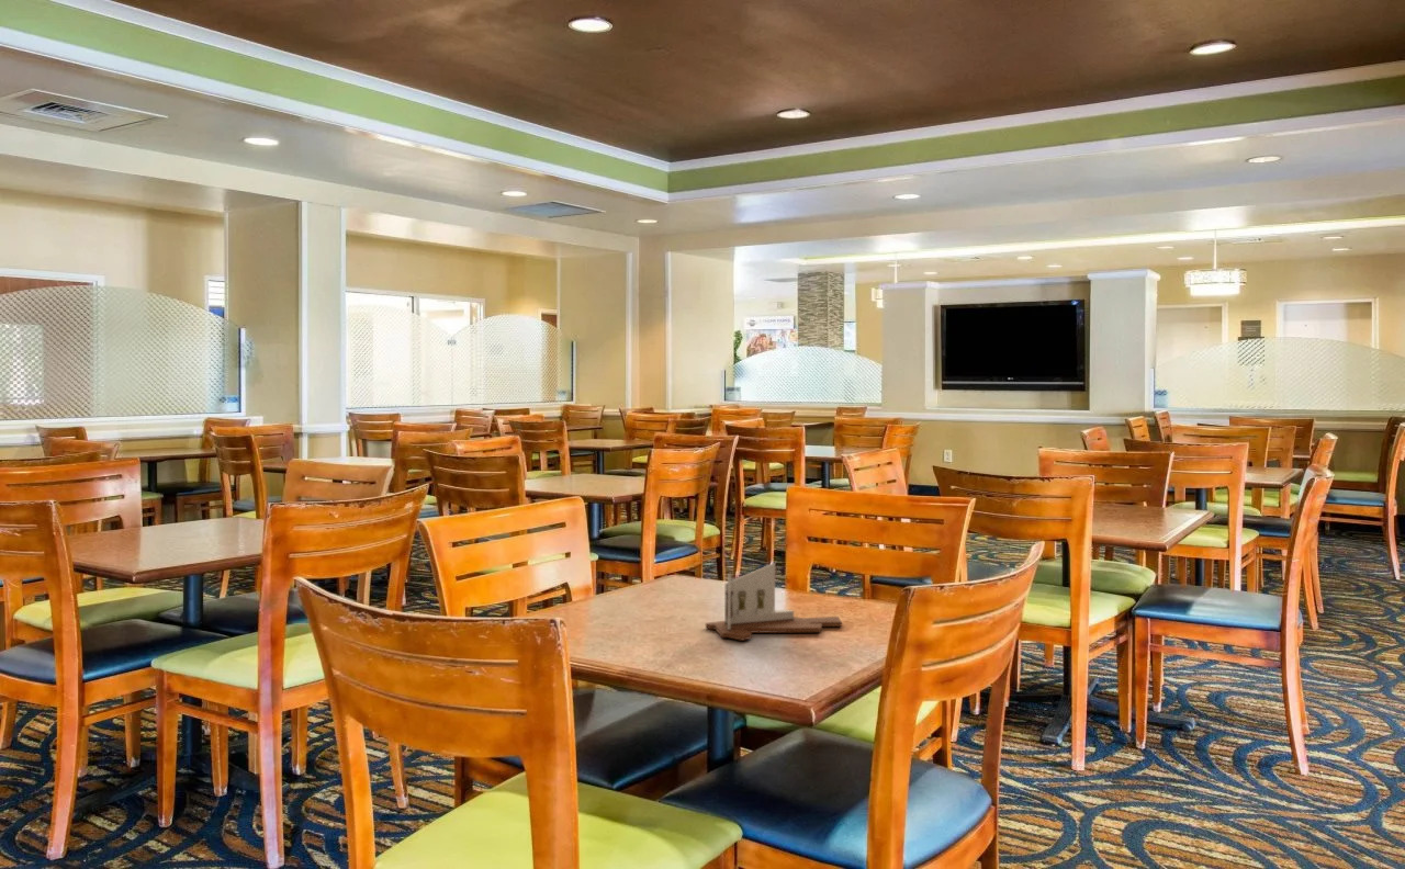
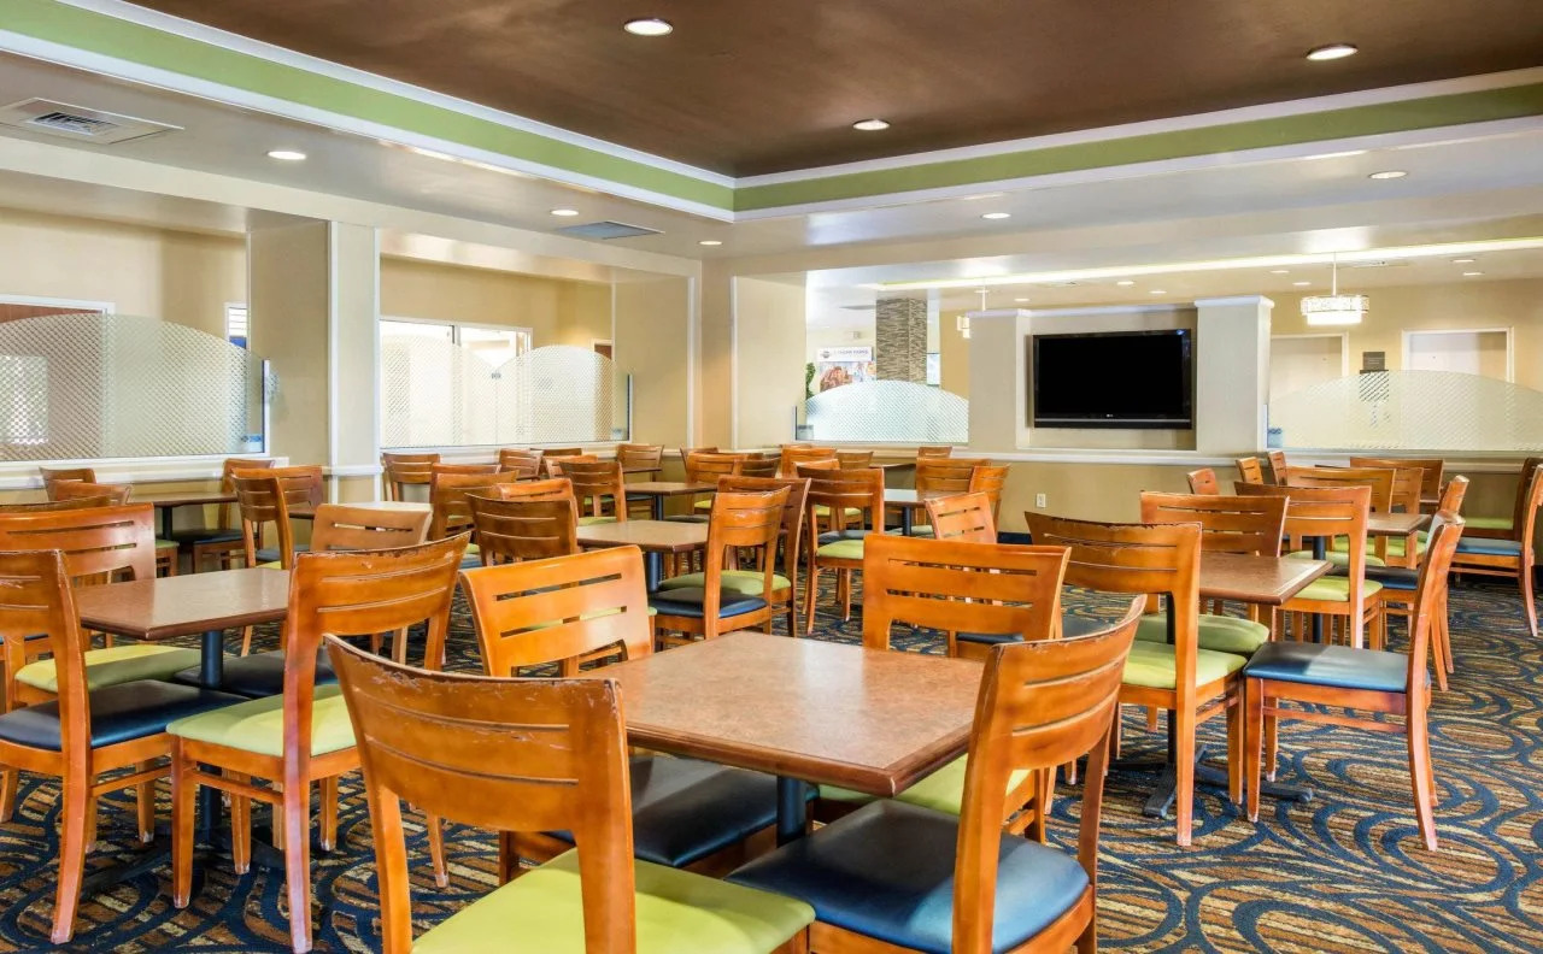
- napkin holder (774, 597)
